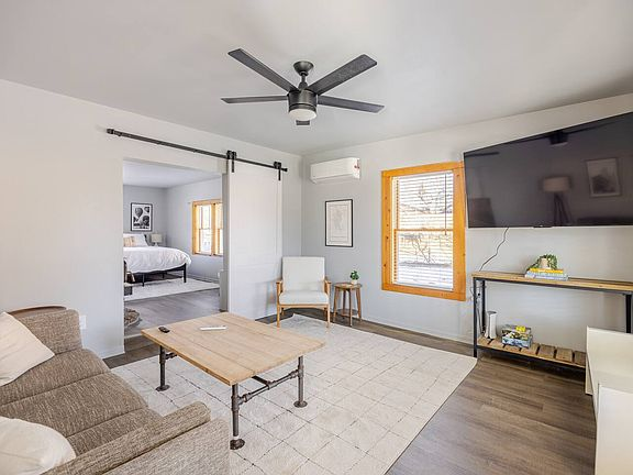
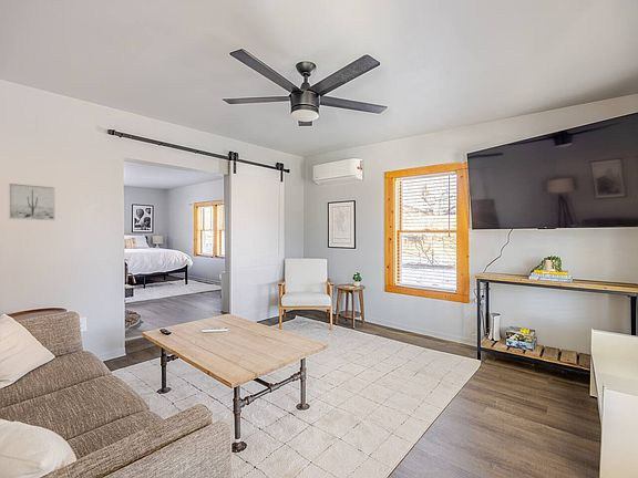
+ wall art (32, 201)
